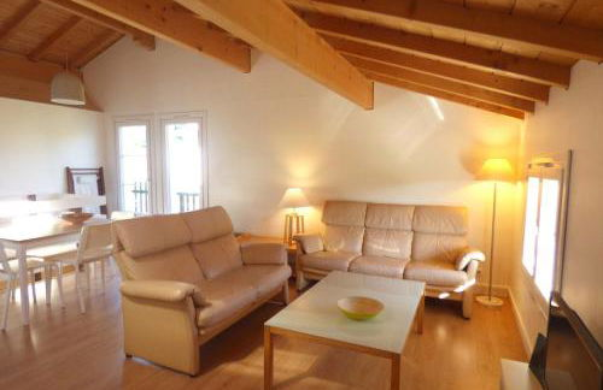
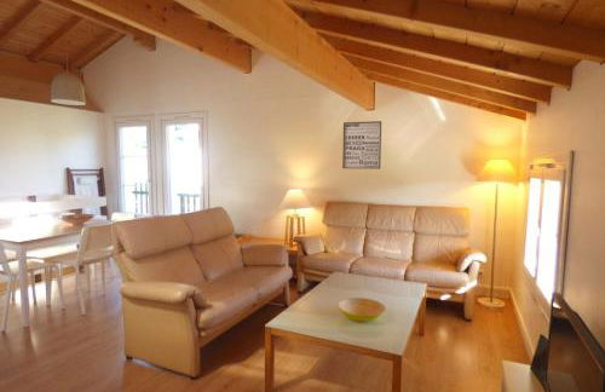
+ wall art (362, 145)
